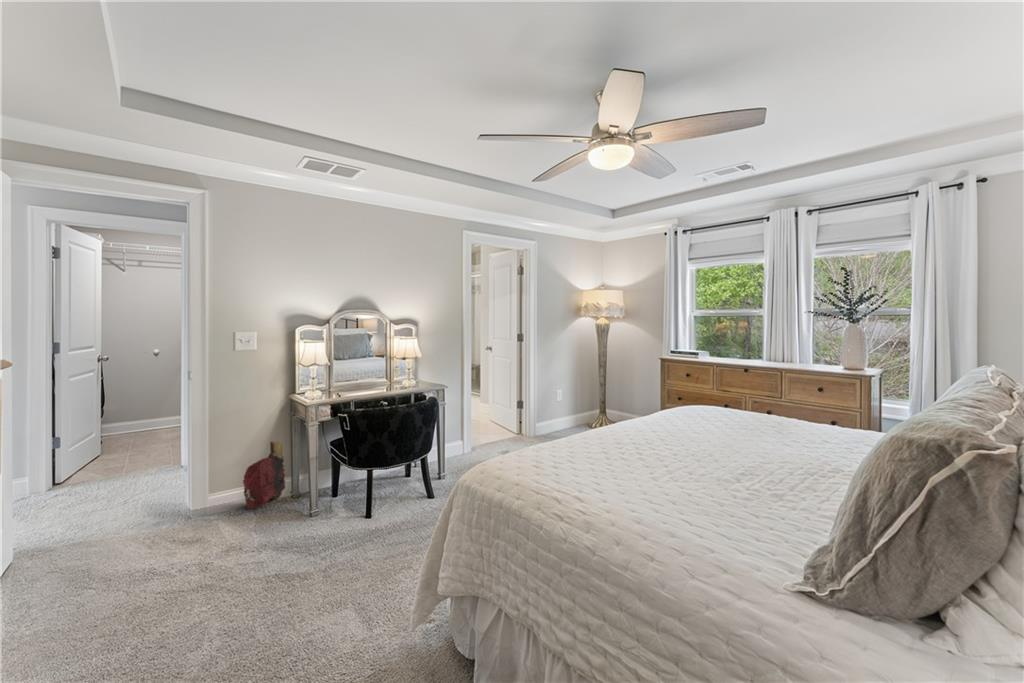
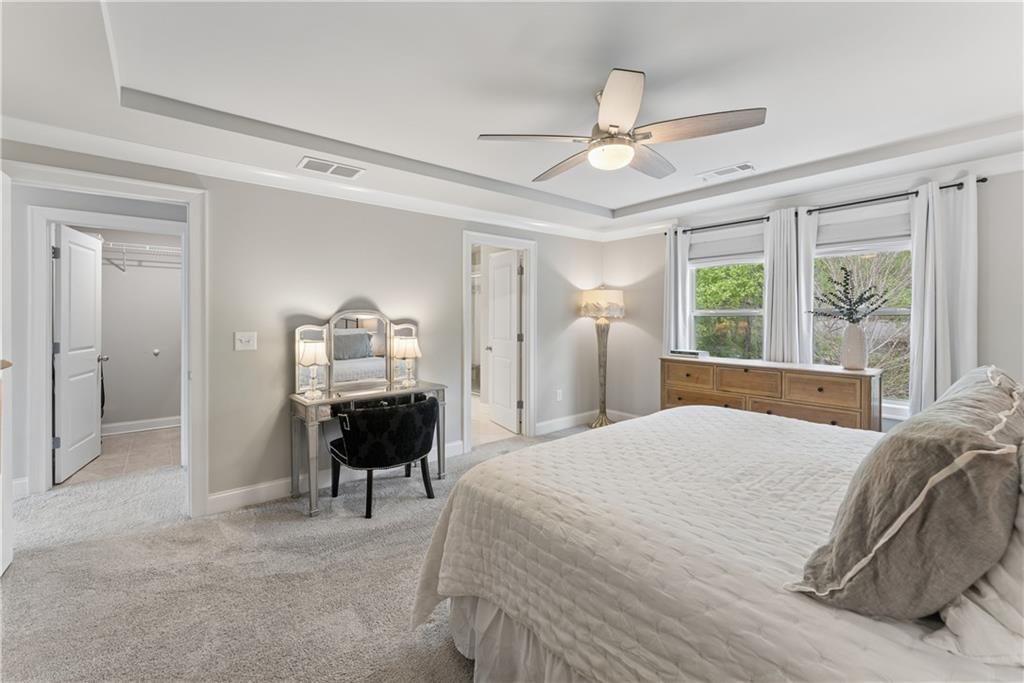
- baseball cap (264, 475)
